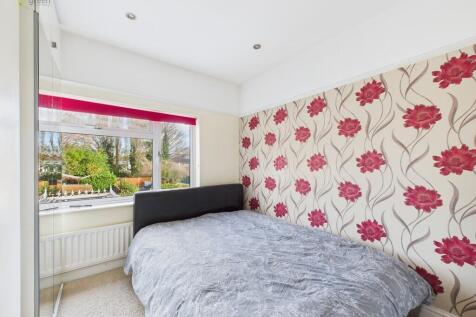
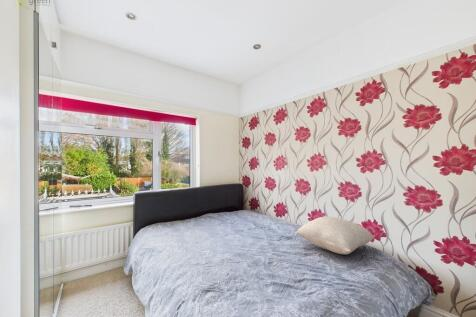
+ pillow (334, 233)
